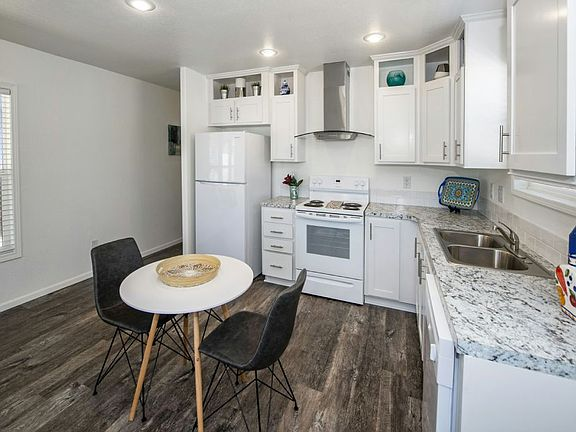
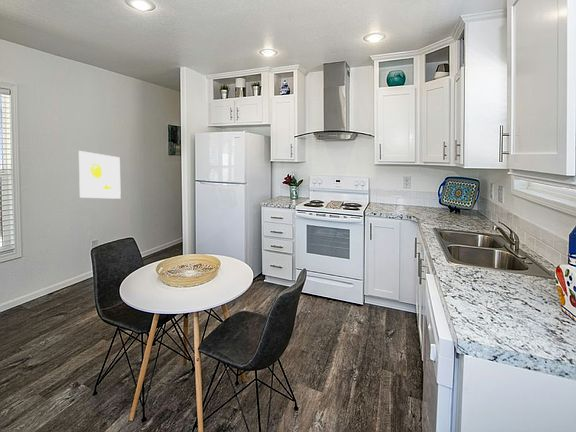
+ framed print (101, 176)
